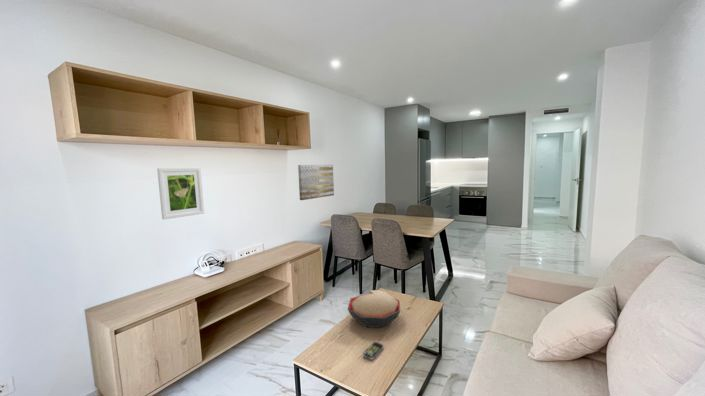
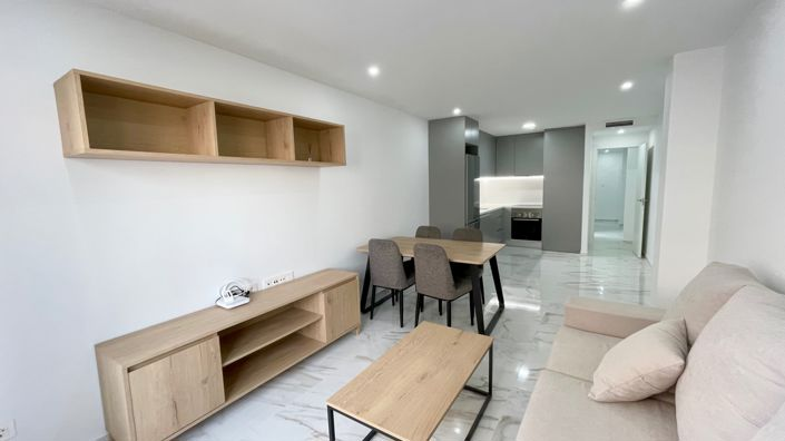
- wall art (317, 181)
- remote control (373, 350)
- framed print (182, 192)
- decorative bowl (374, 306)
